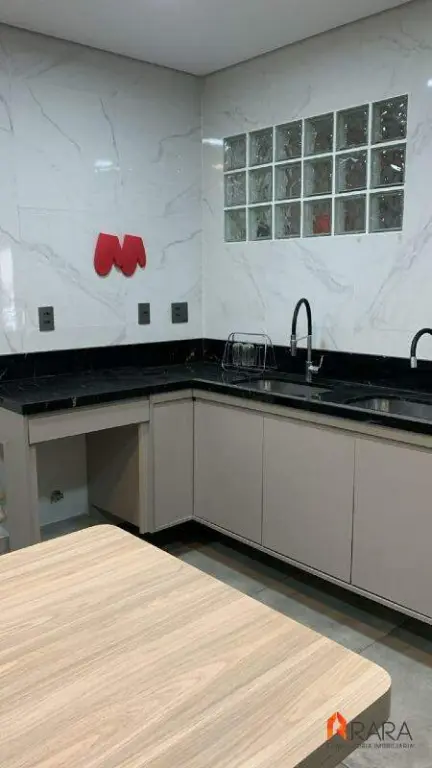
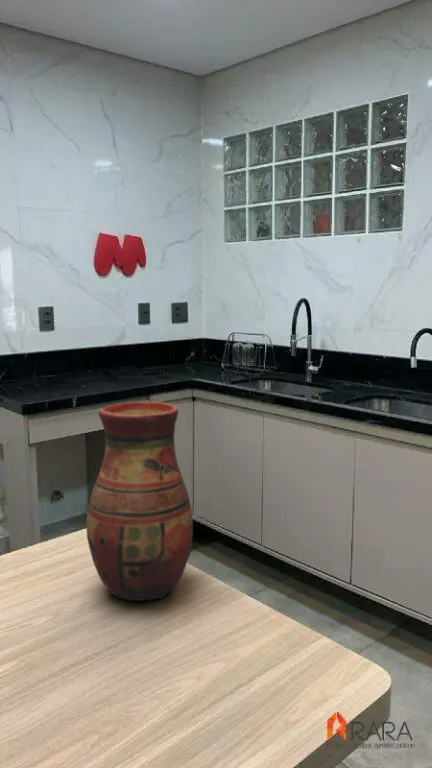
+ vase (139, 499)
